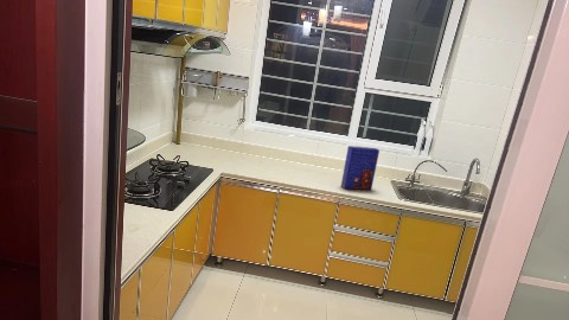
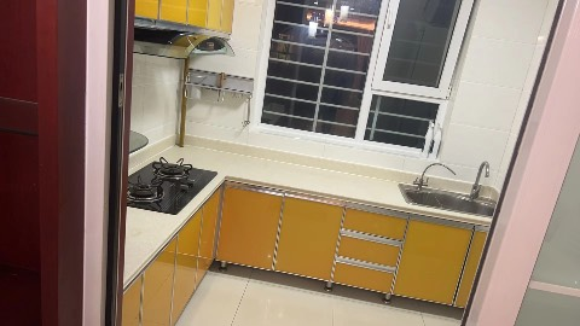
- cereal box (359, 167)
